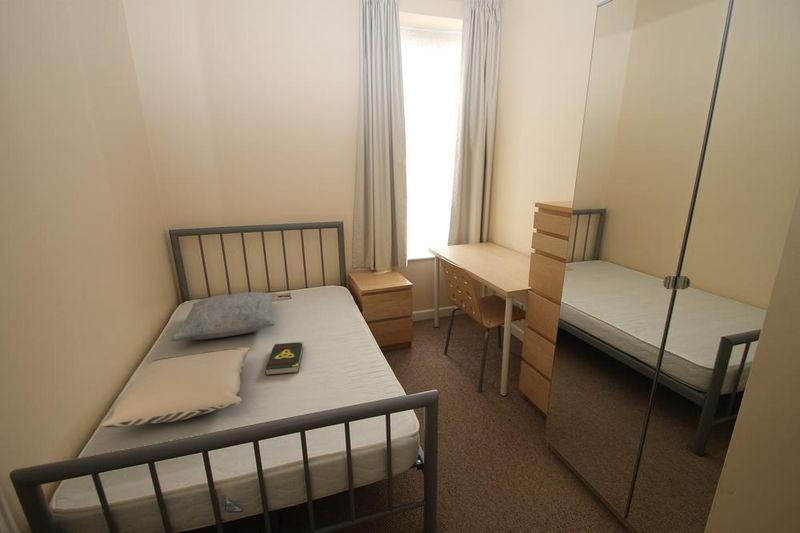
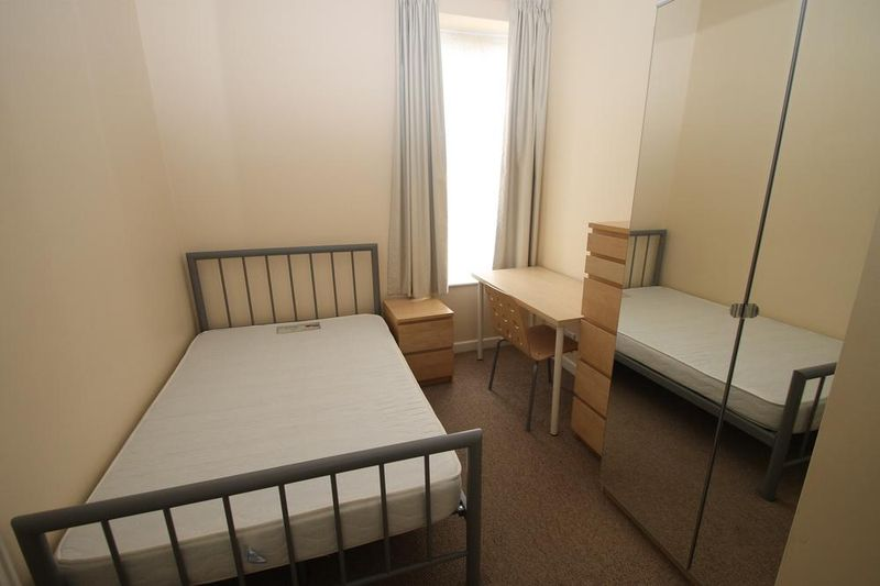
- pillow (230, 313)
- book (285, 357)
- pillow (190, 381)
